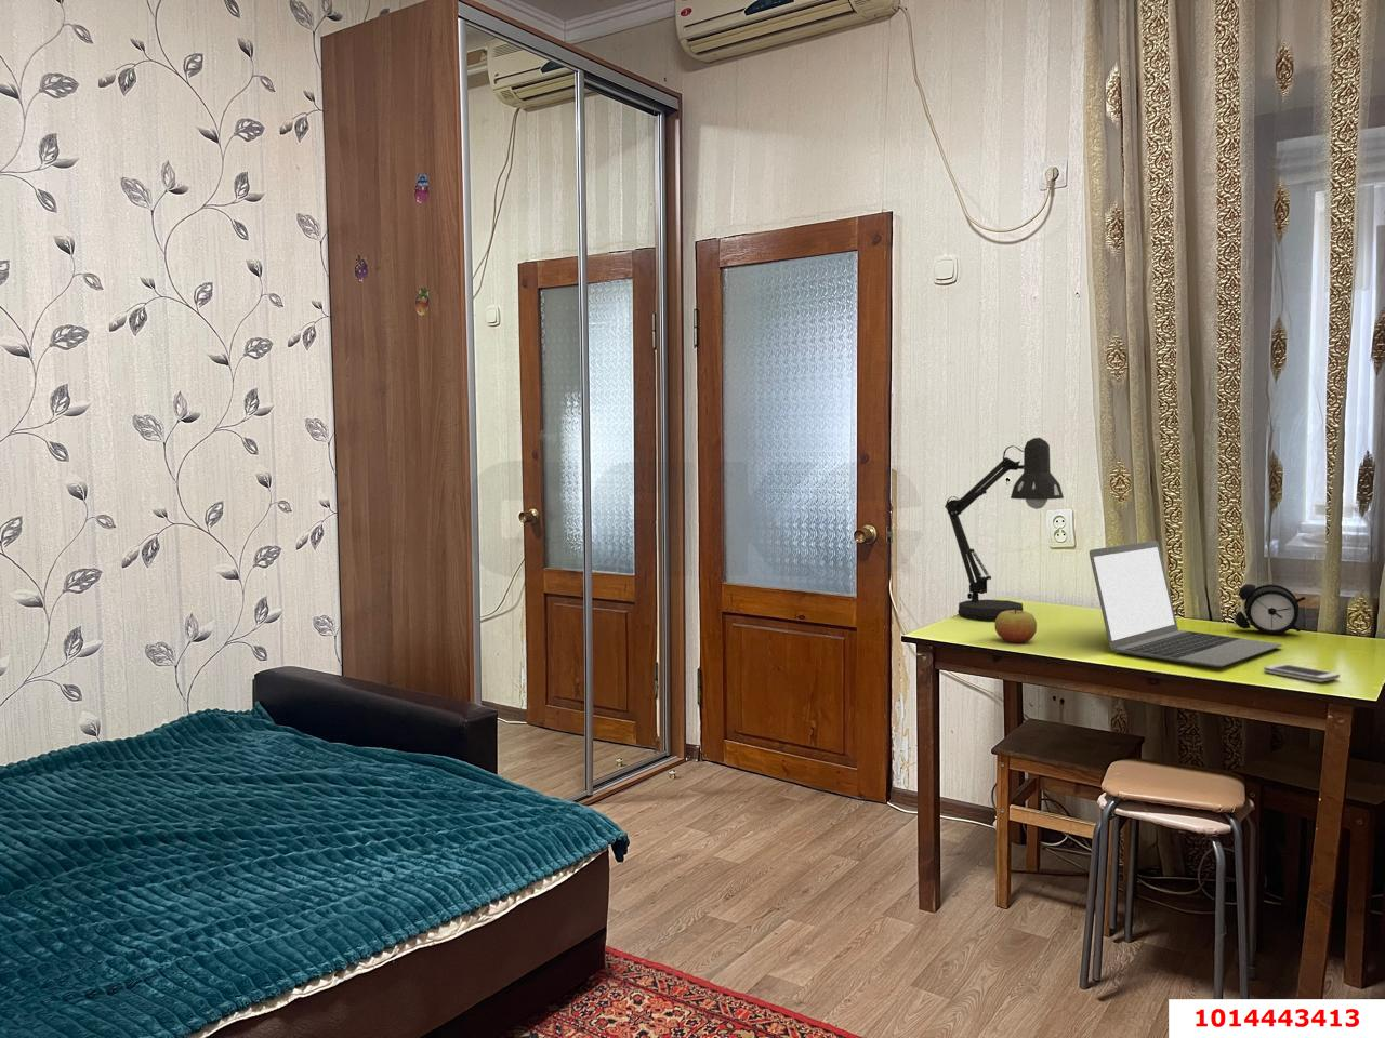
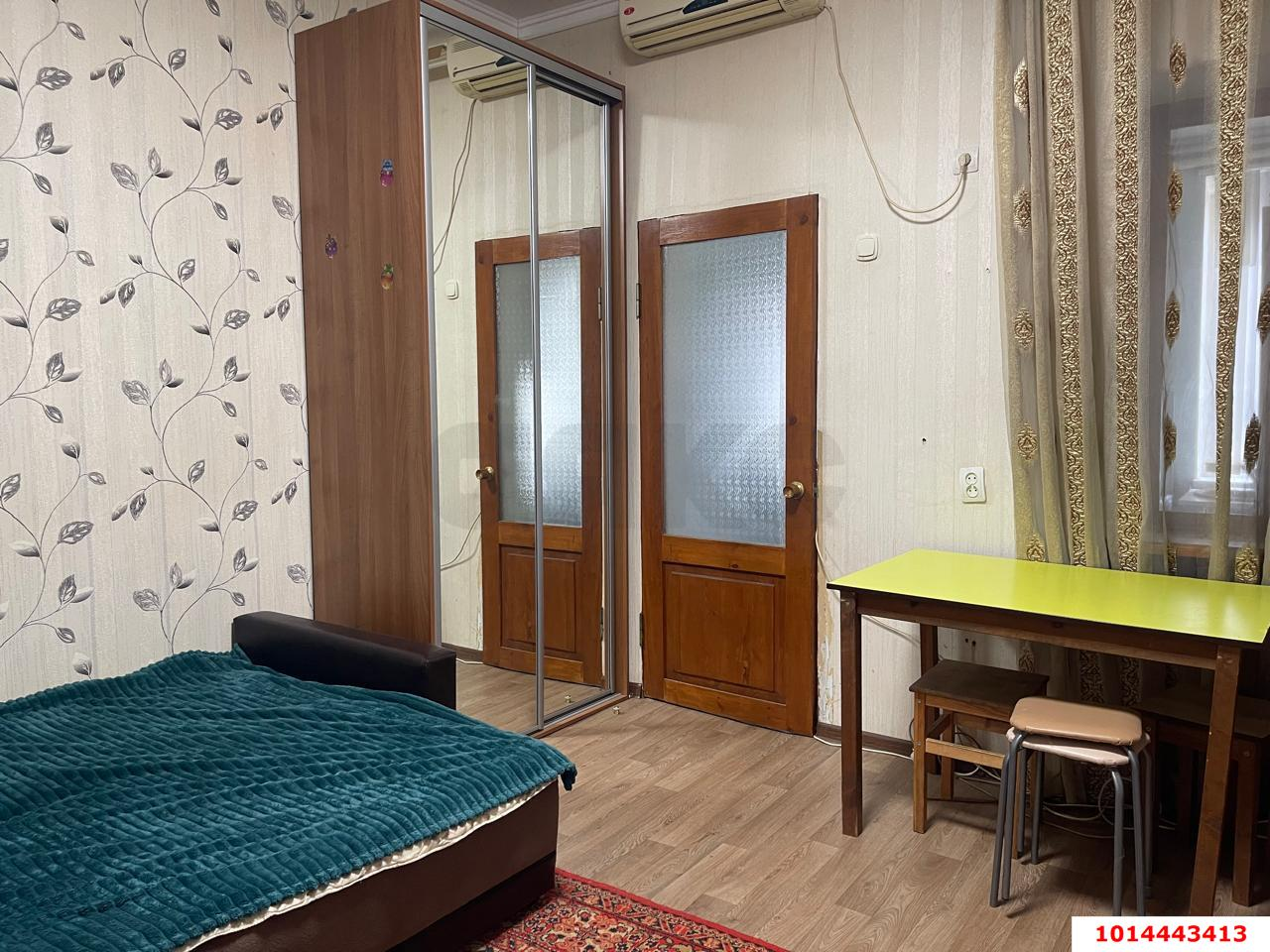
- smartphone (1301, 673)
- desk lamp (1011, 497)
- alarm clock (1268, 608)
- laptop (1171, 599)
- apple (1015, 625)
